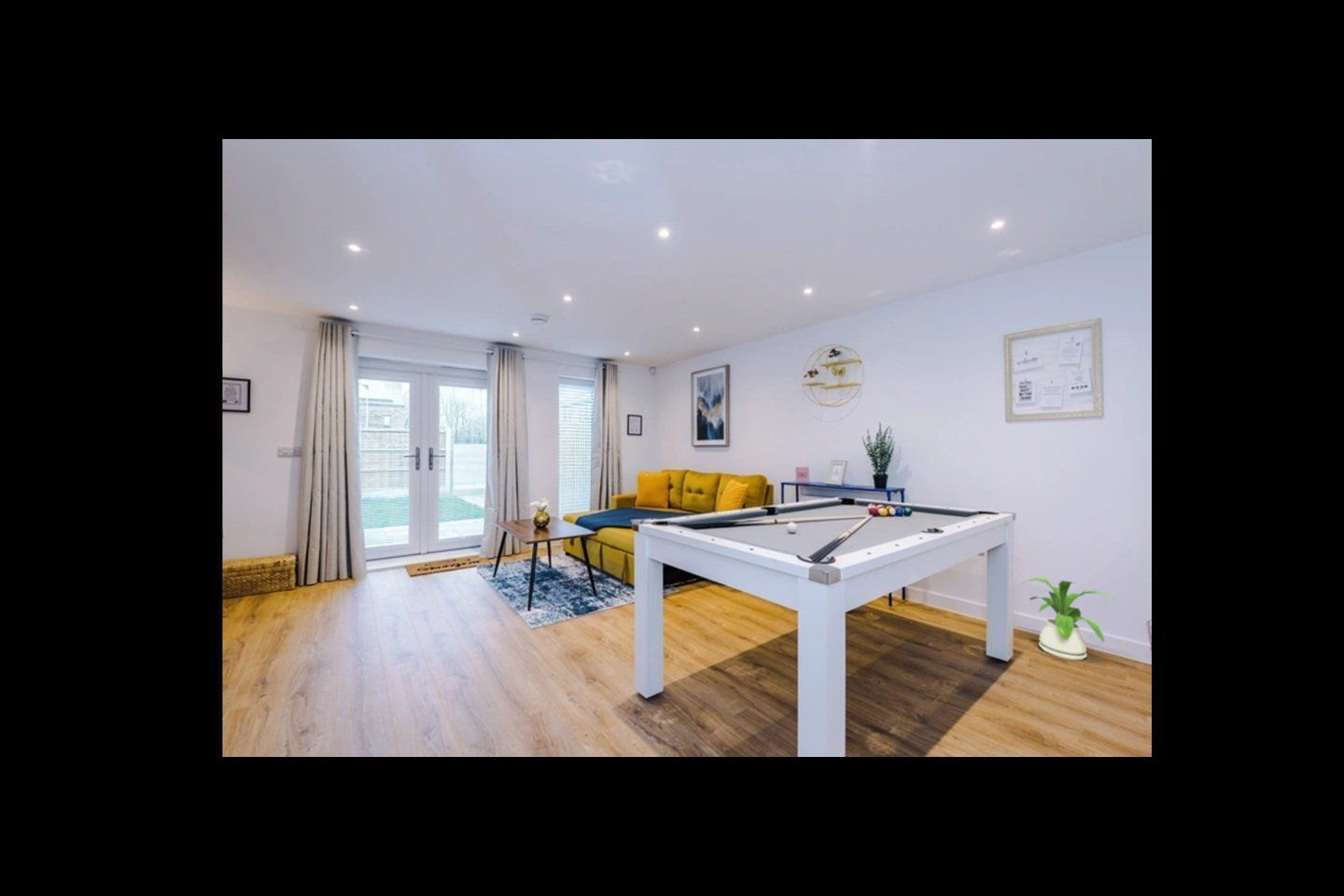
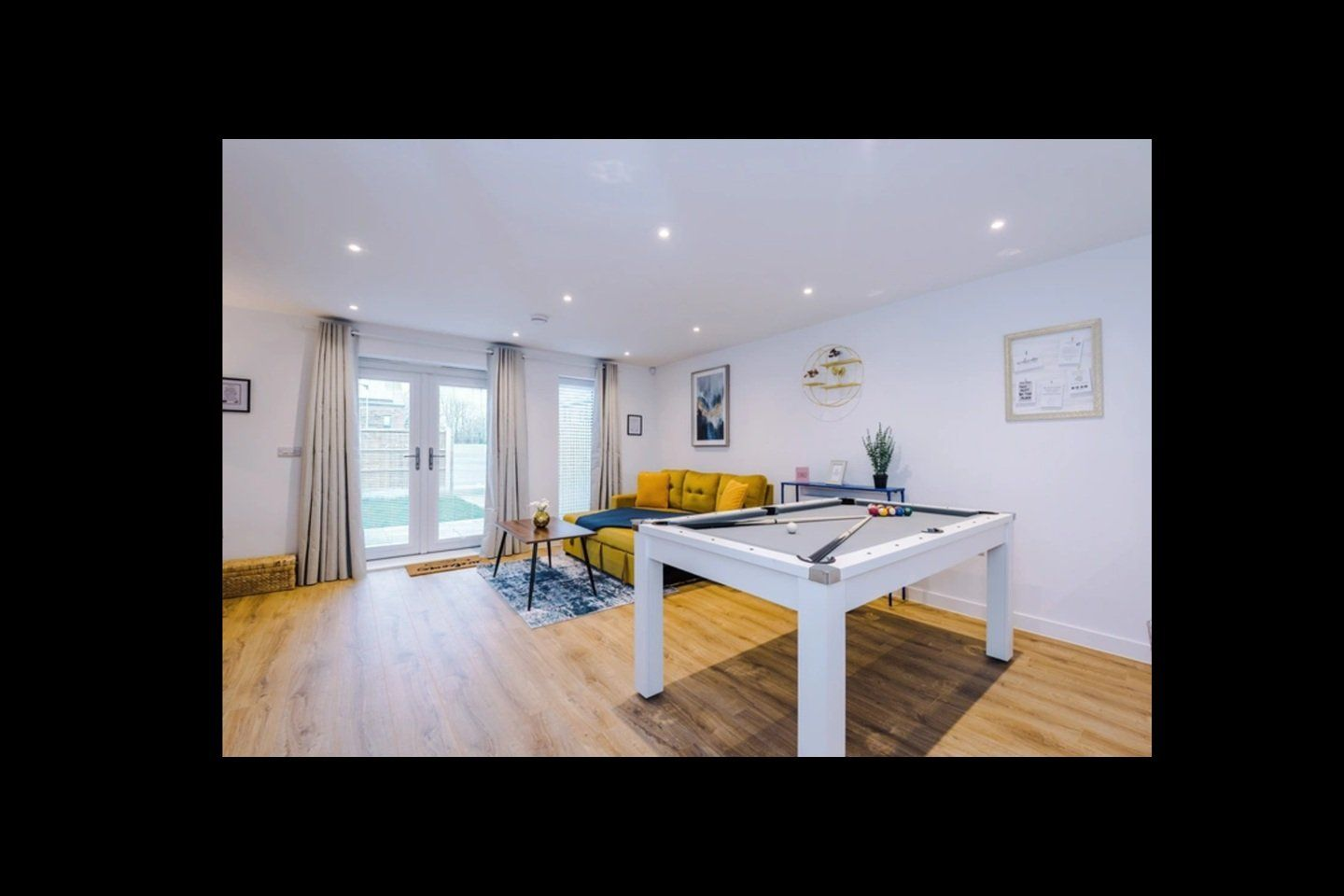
- house plant (1067, 611)
